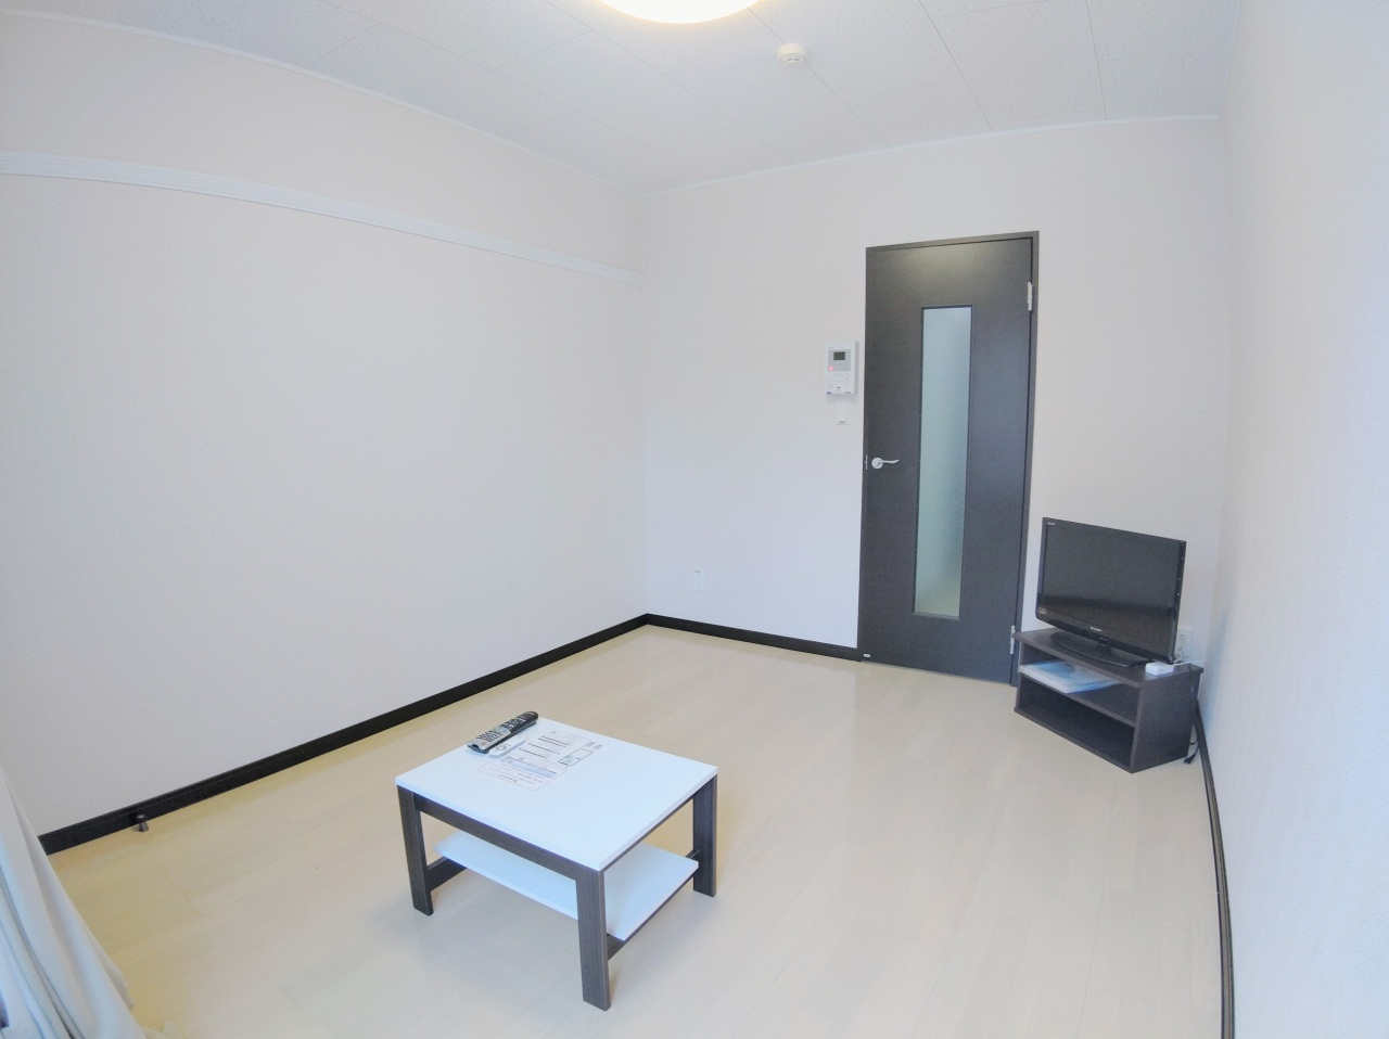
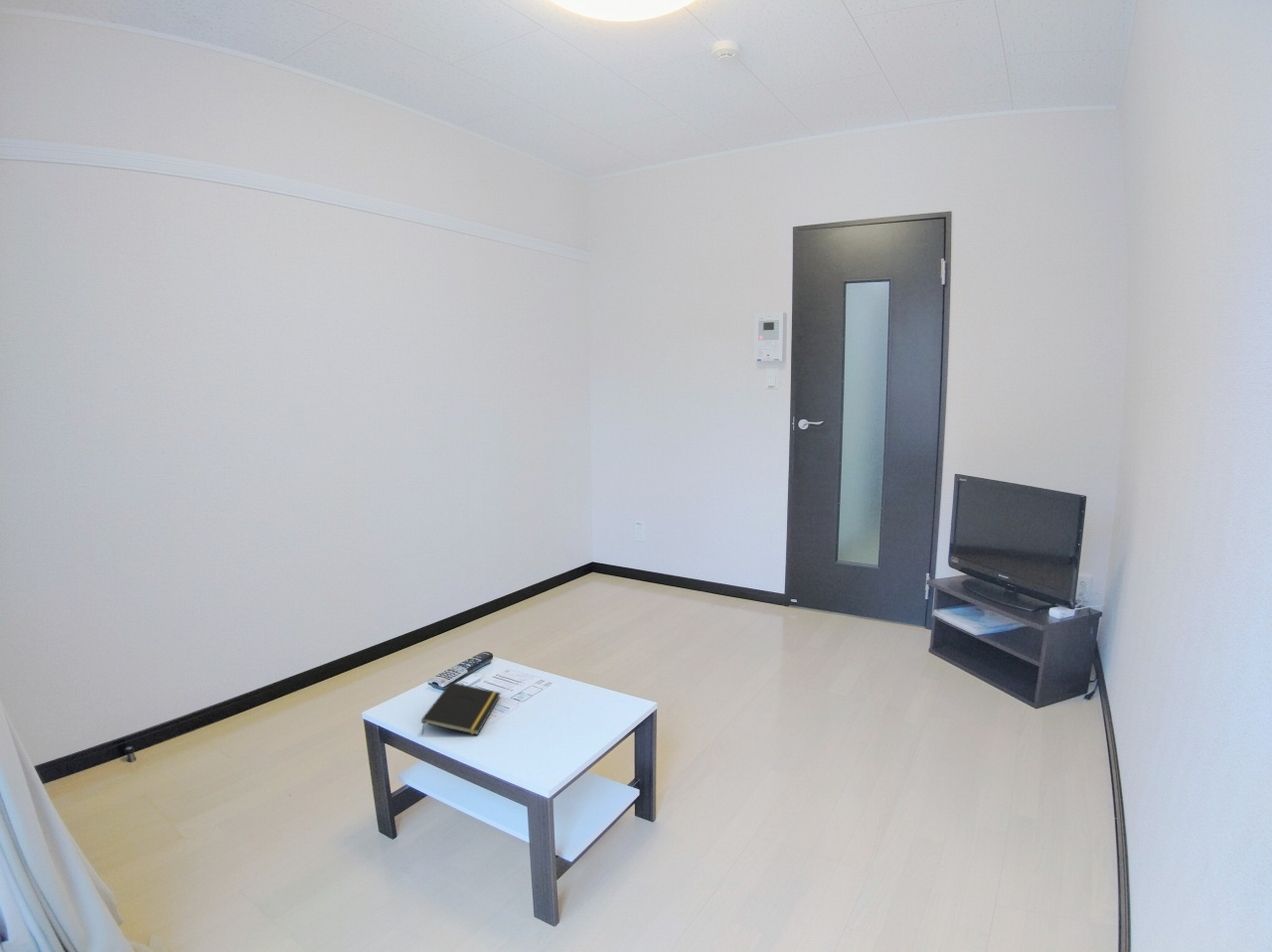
+ notepad (463, 707)
